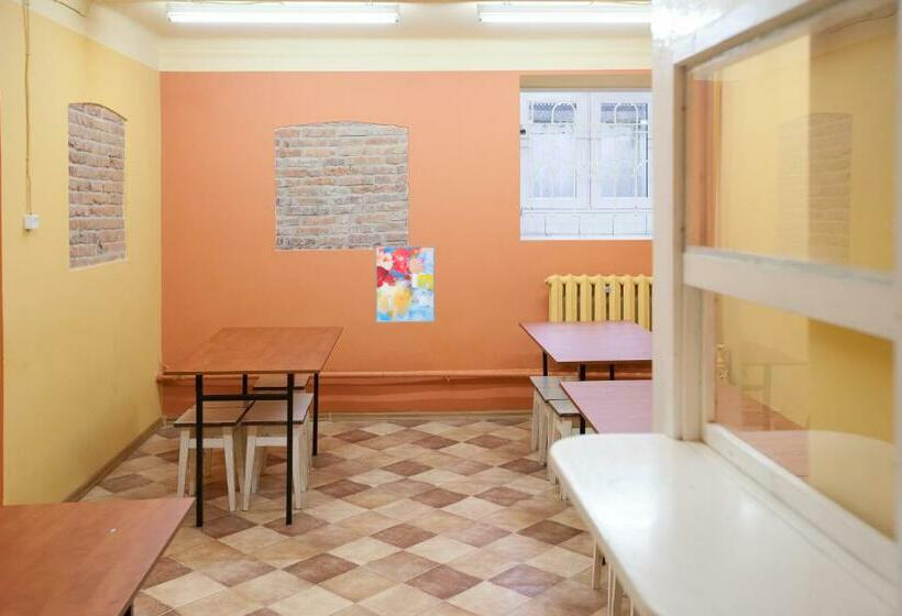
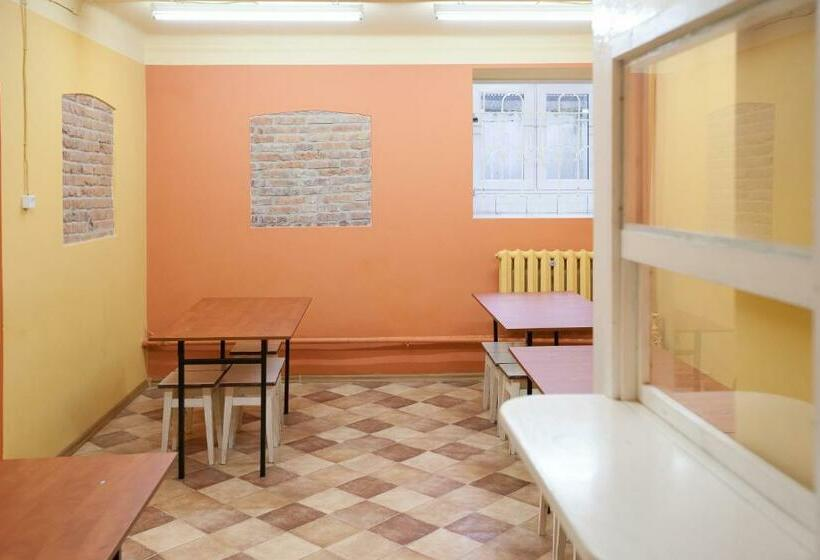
- wall art (405, 284)
